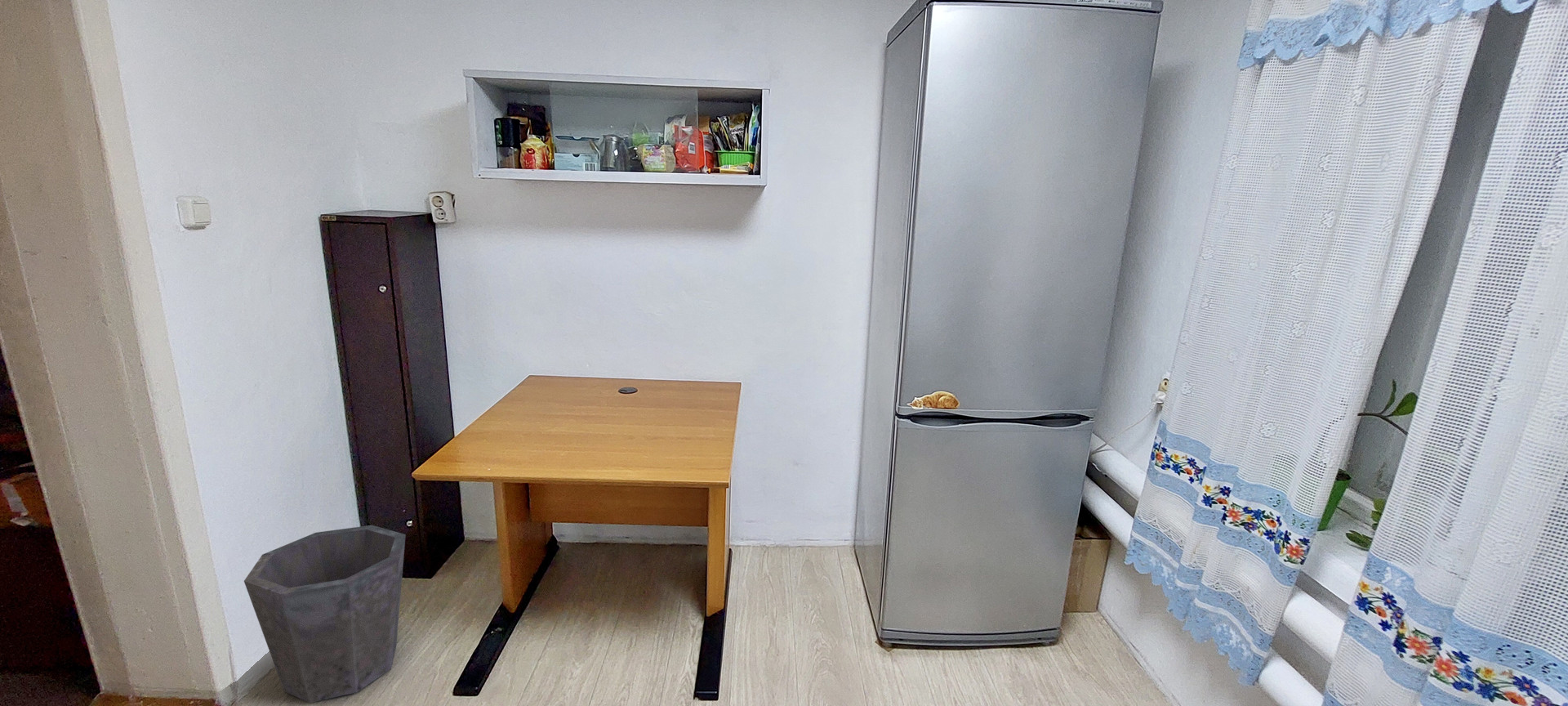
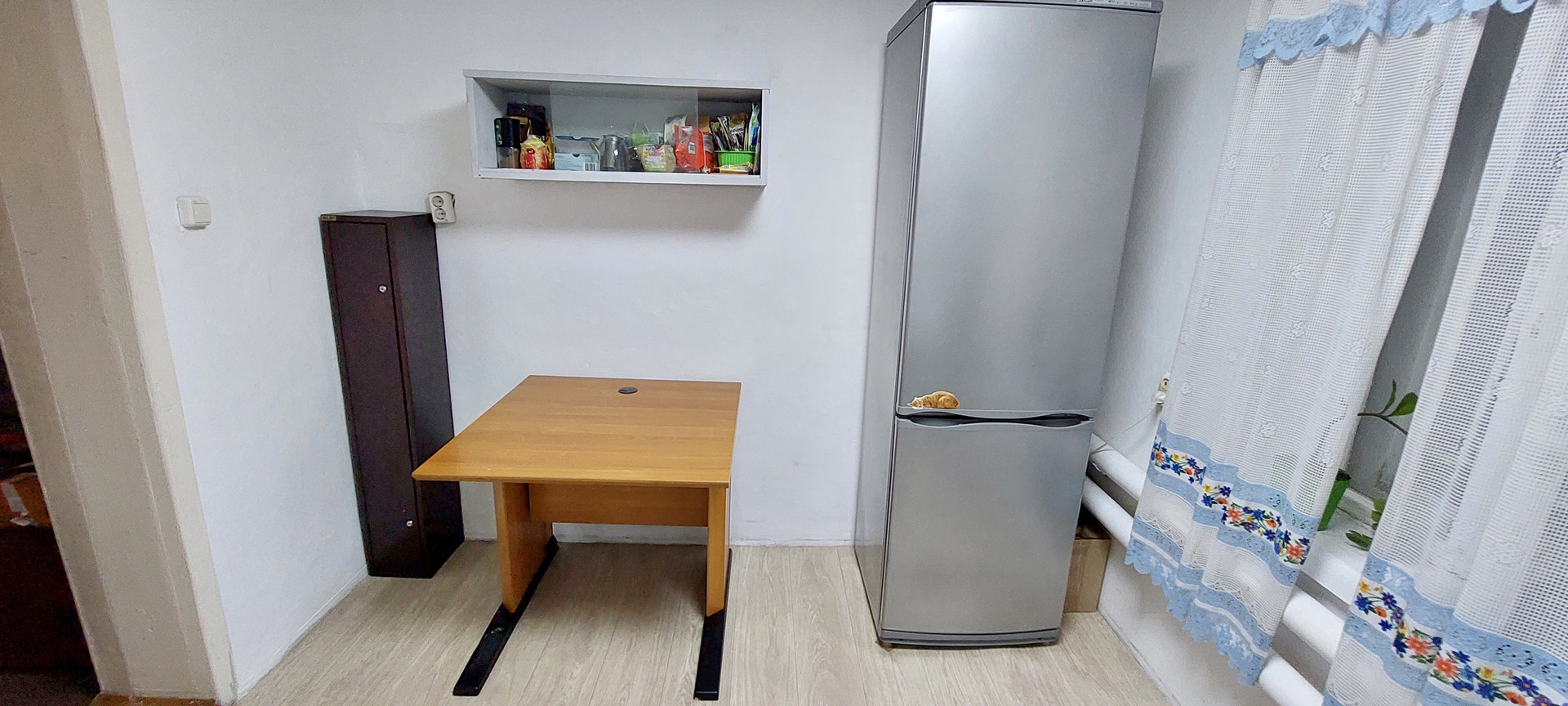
- waste bin (336, 613)
